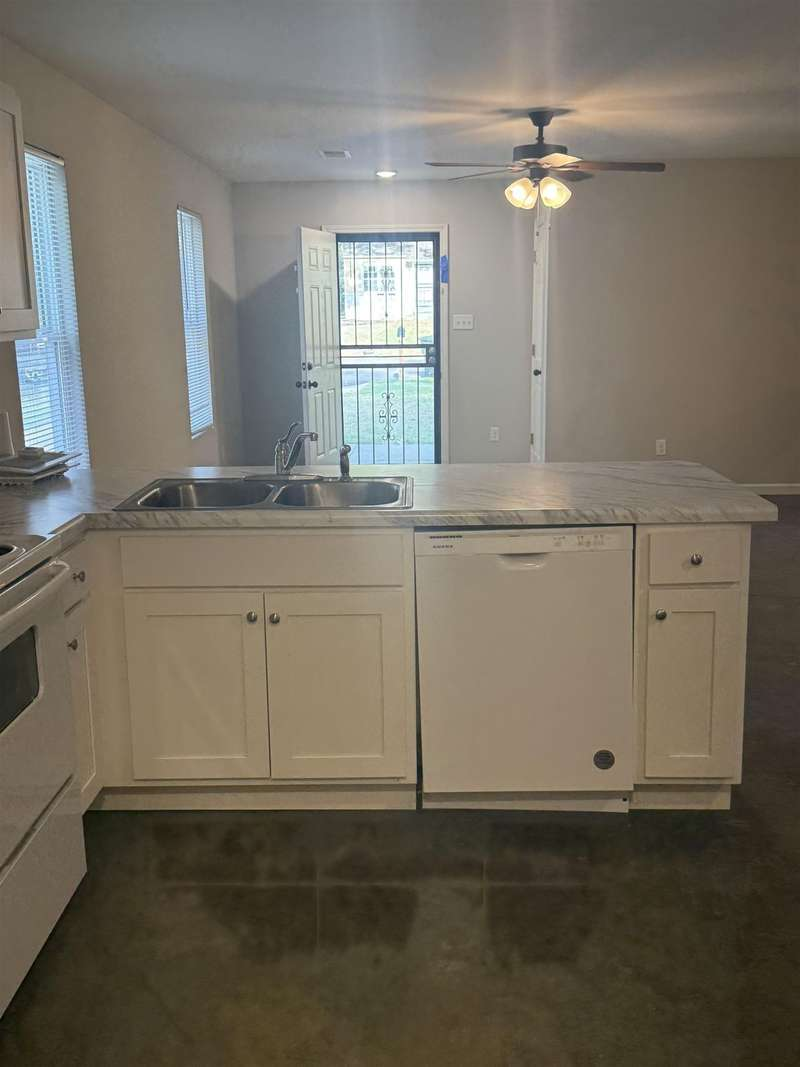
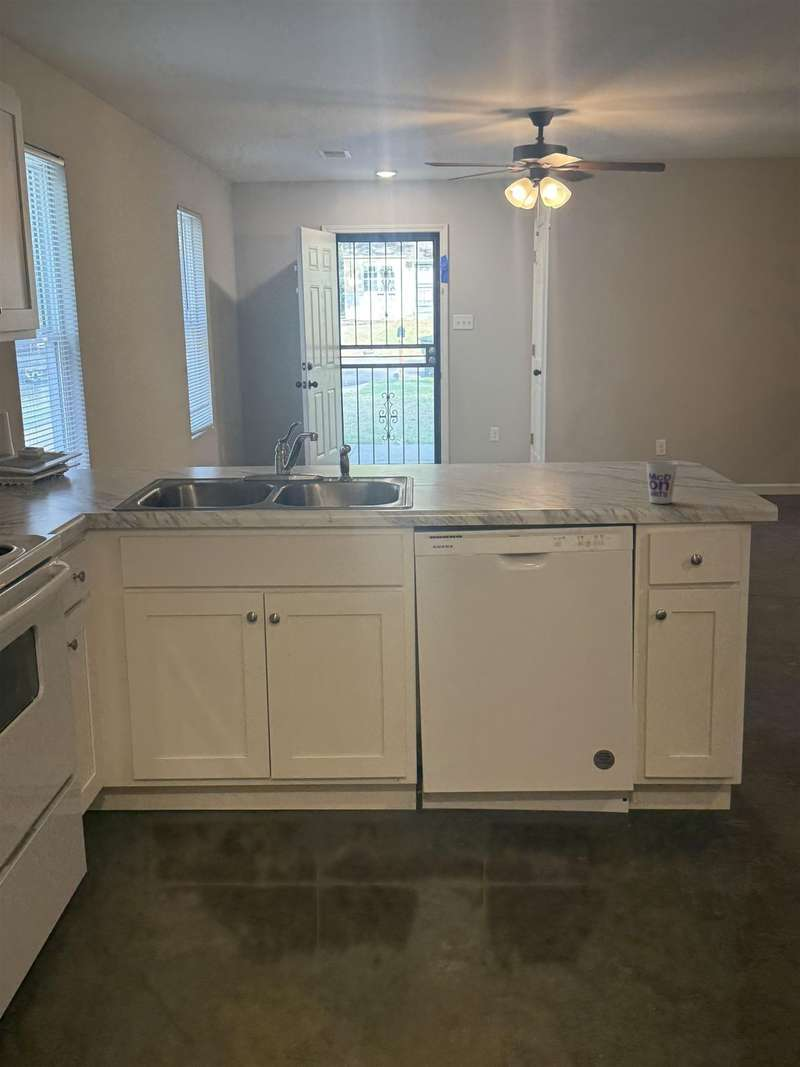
+ cup (661, 482)
